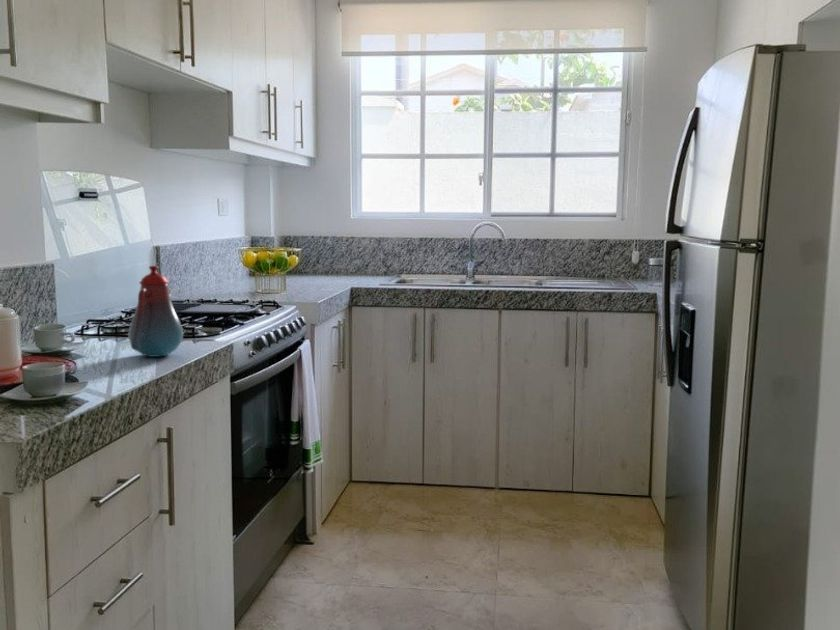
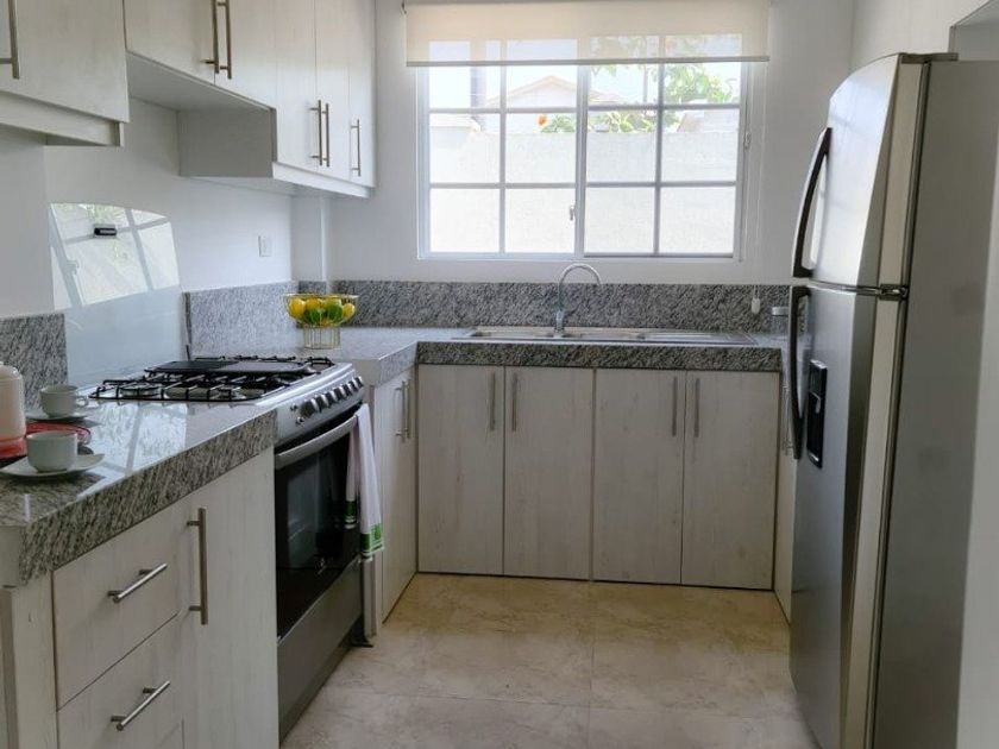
- teakettle (153, 311)
